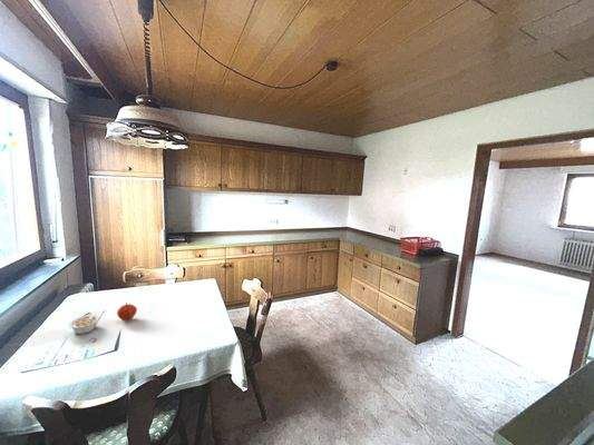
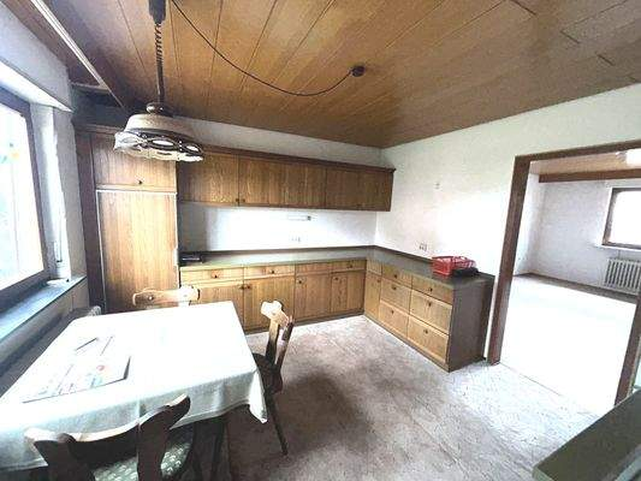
- legume (85, 323)
- fruit (127, 312)
